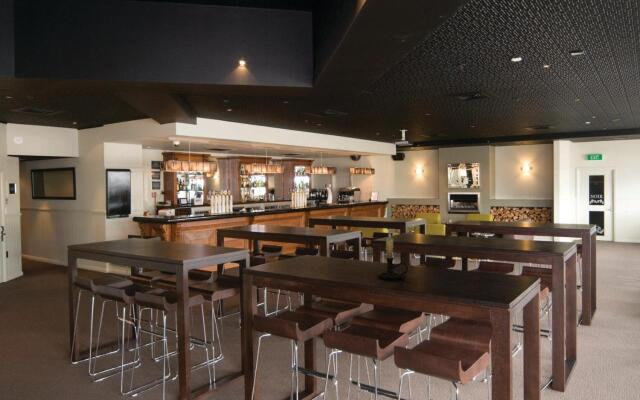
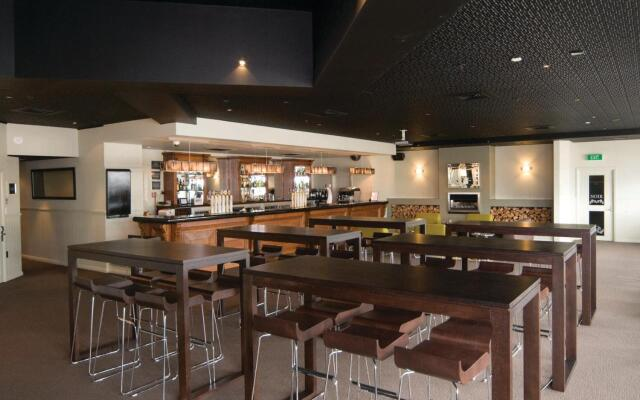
- candle holder (392, 255)
